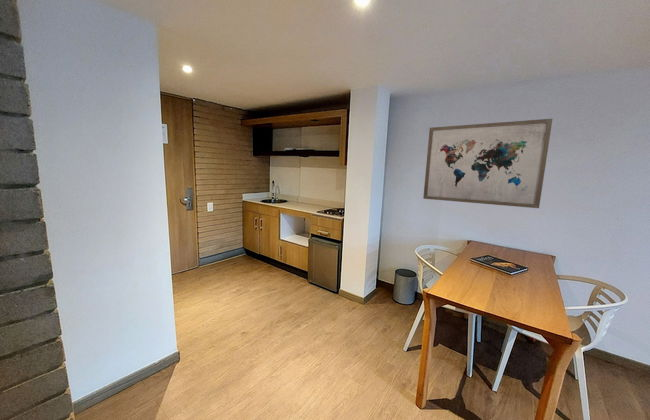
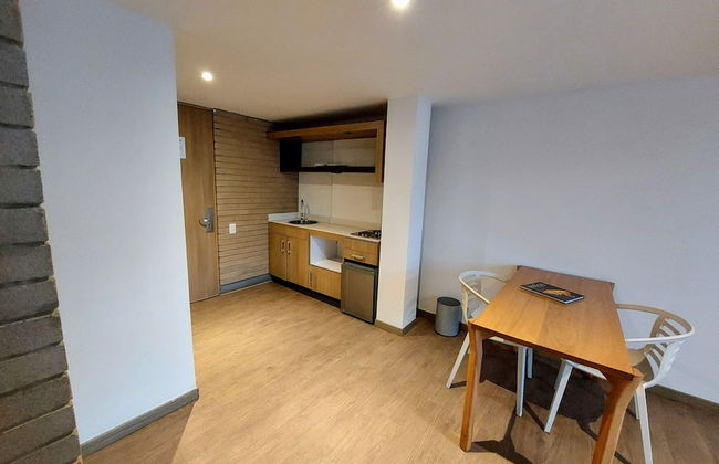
- wall art (479, 164)
